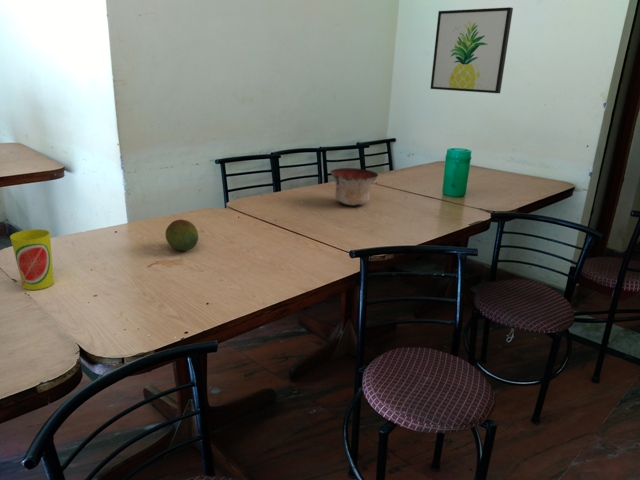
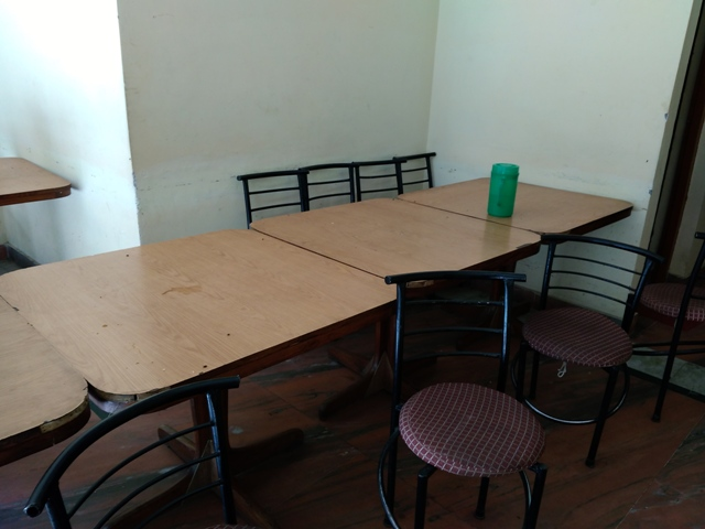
- fruit (183, 235)
- cup (34, 259)
- wall art (468, 51)
- bowl (353, 188)
